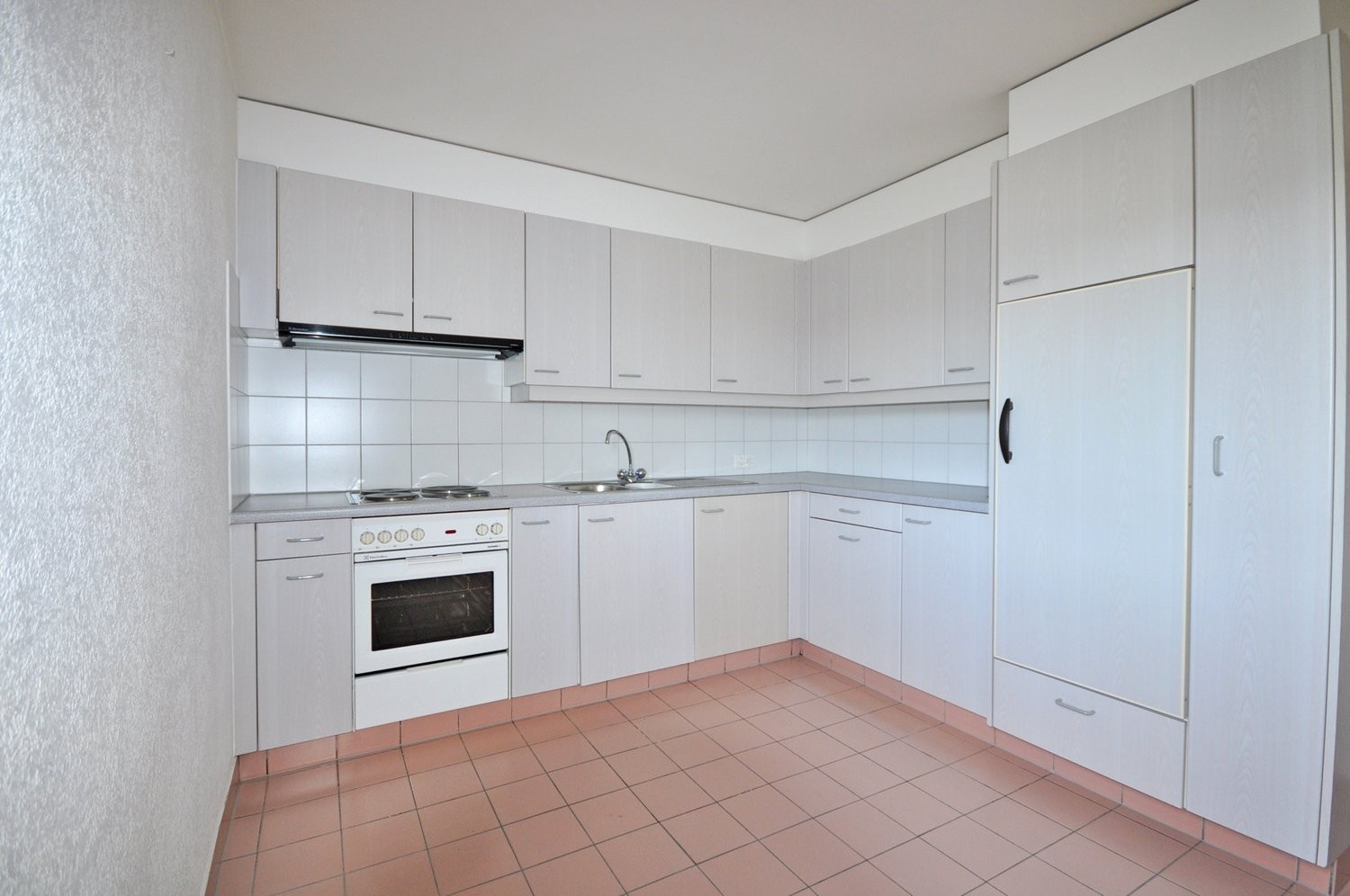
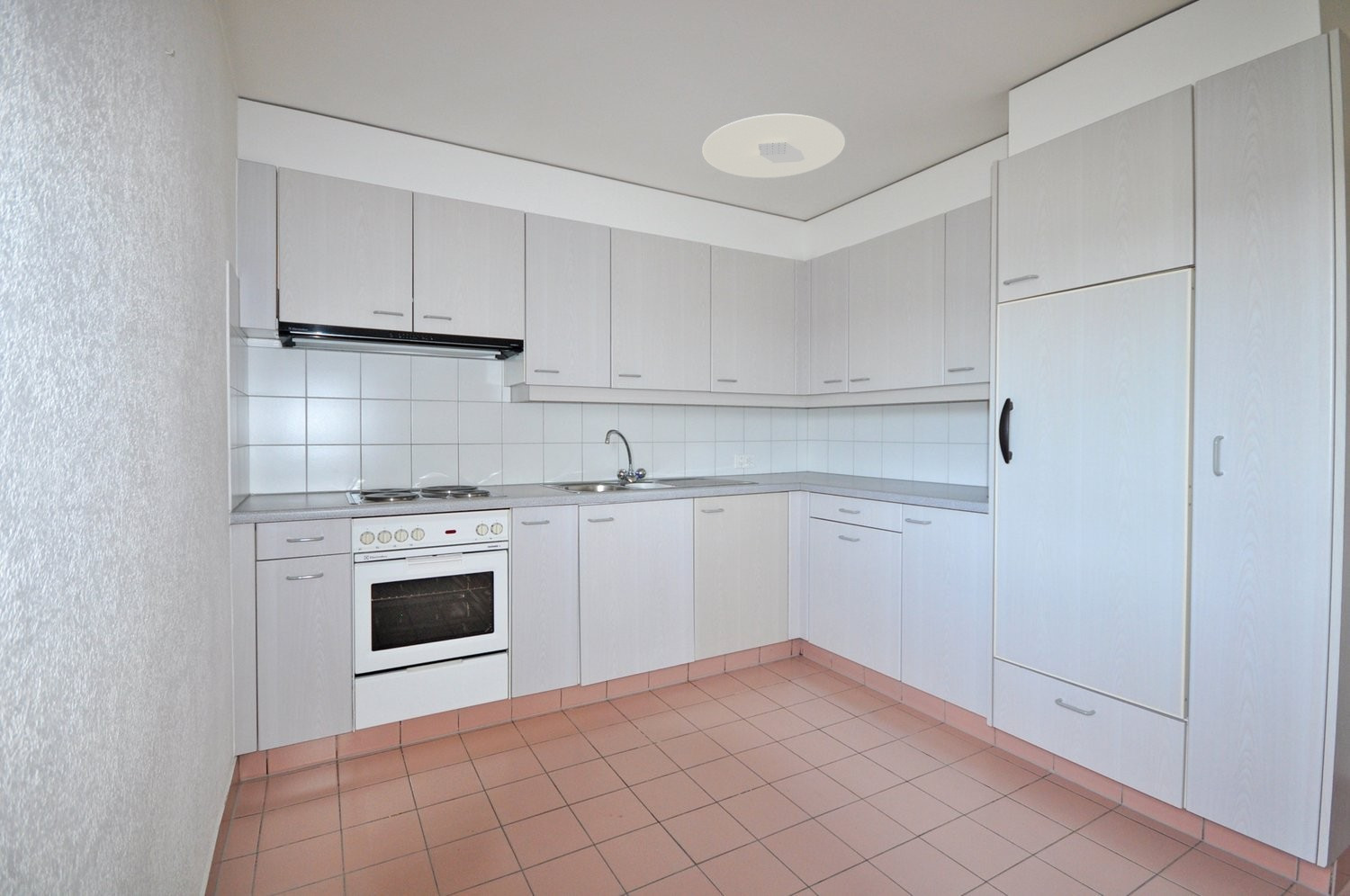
+ ceiling light (772, 142)
